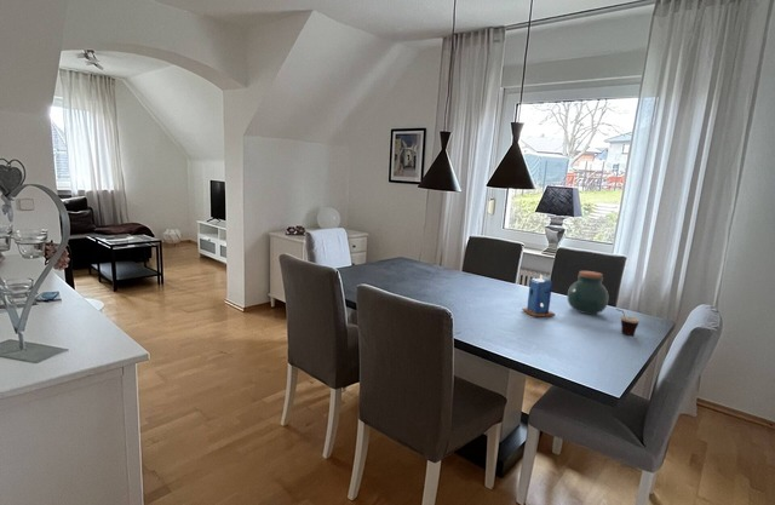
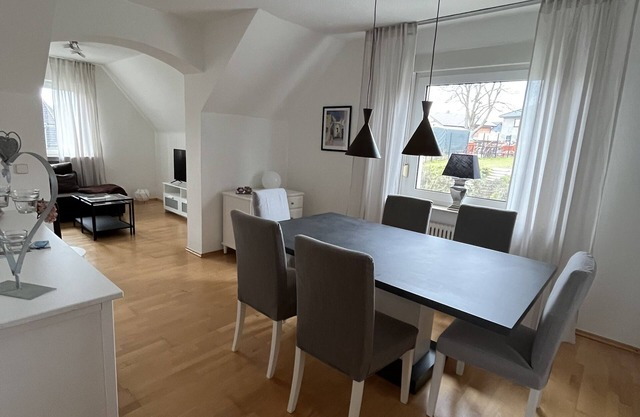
- candle (540, 293)
- jar (587, 292)
- cup (625, 321)
